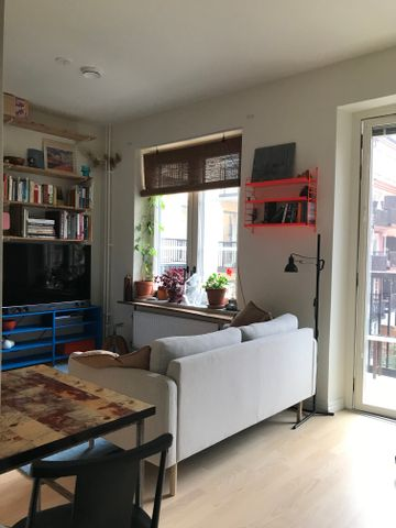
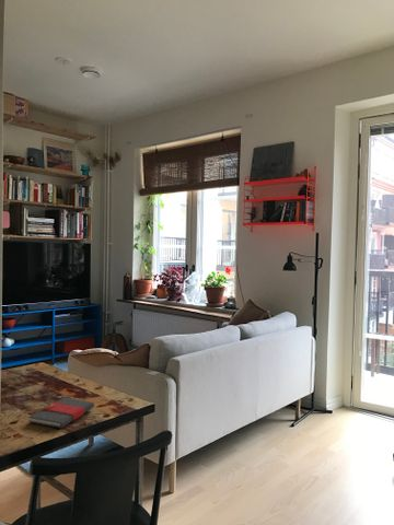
+ book (62, 410)
